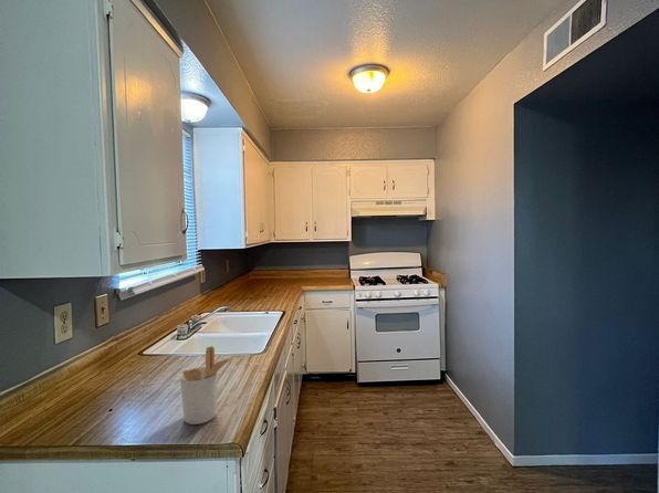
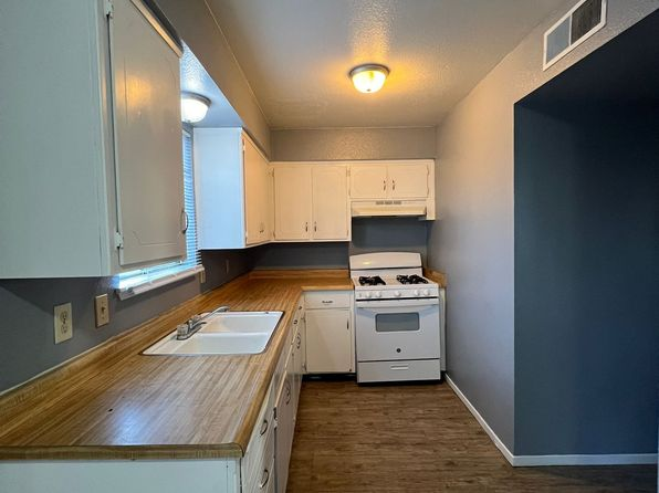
- utensil holder (207, 385)
